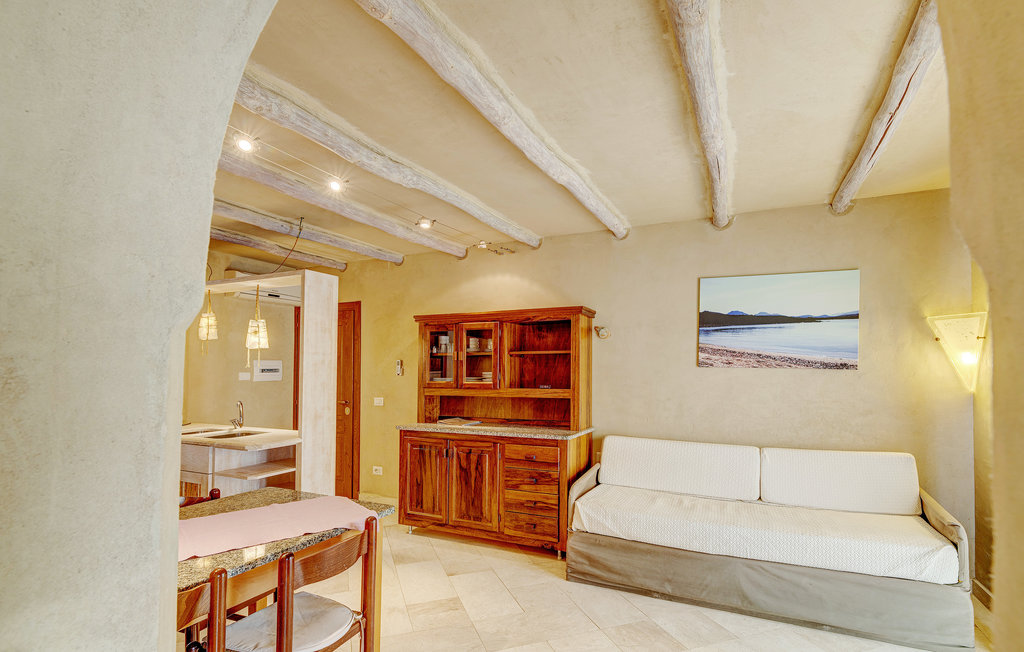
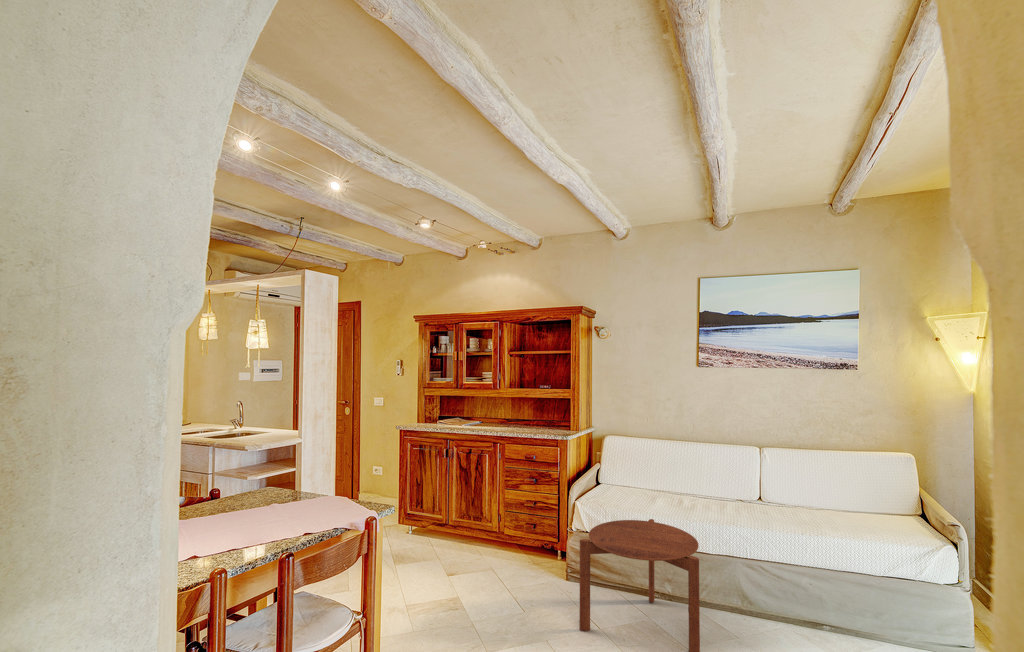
+ side table (649, 578)
